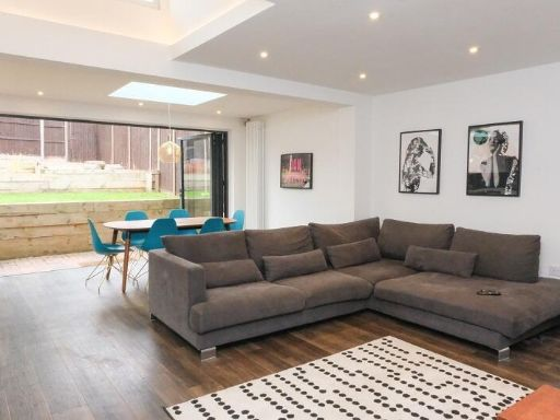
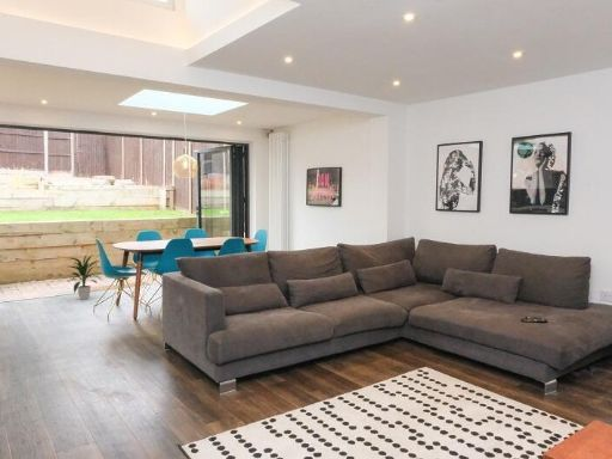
+ indoor plant (82, 275)
